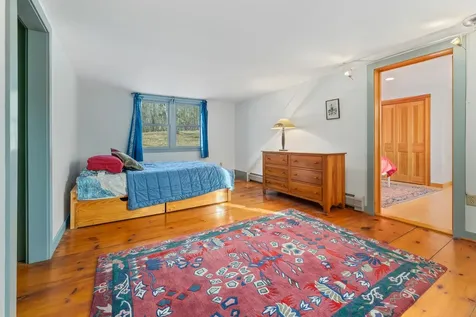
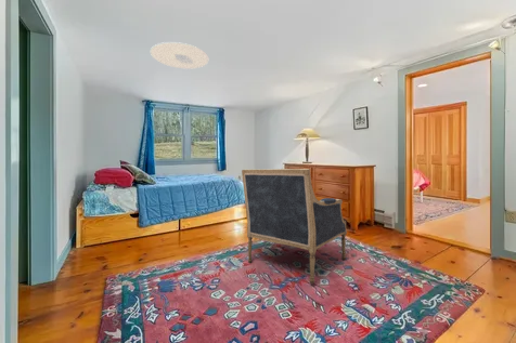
+ armchair (296, 214)
+ ceiling light (180, 54)
